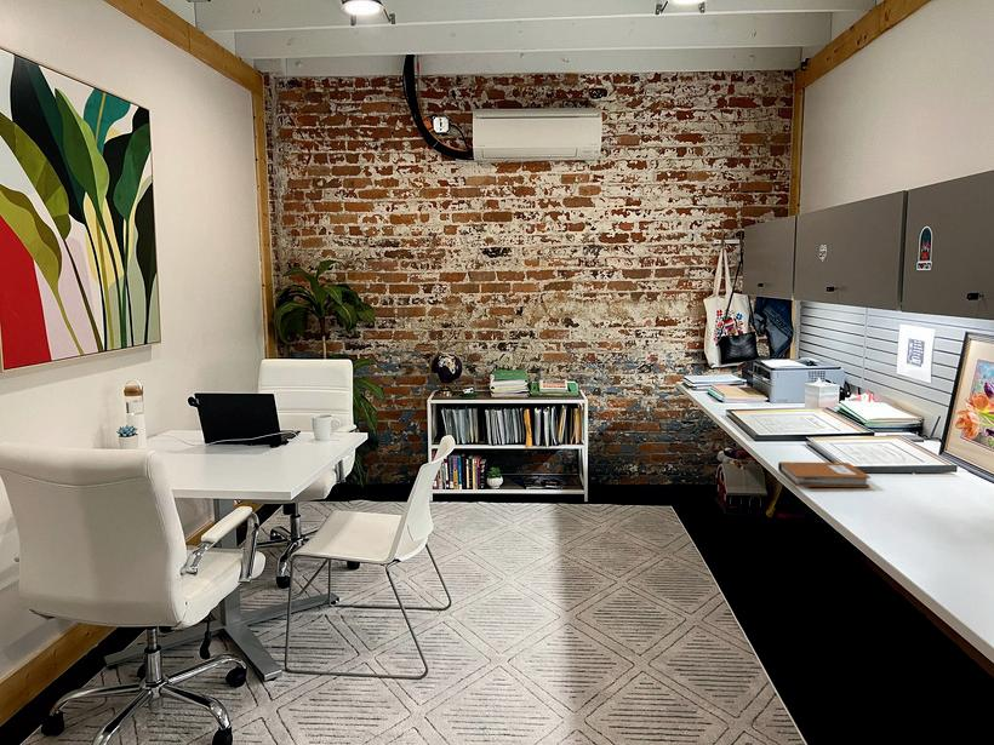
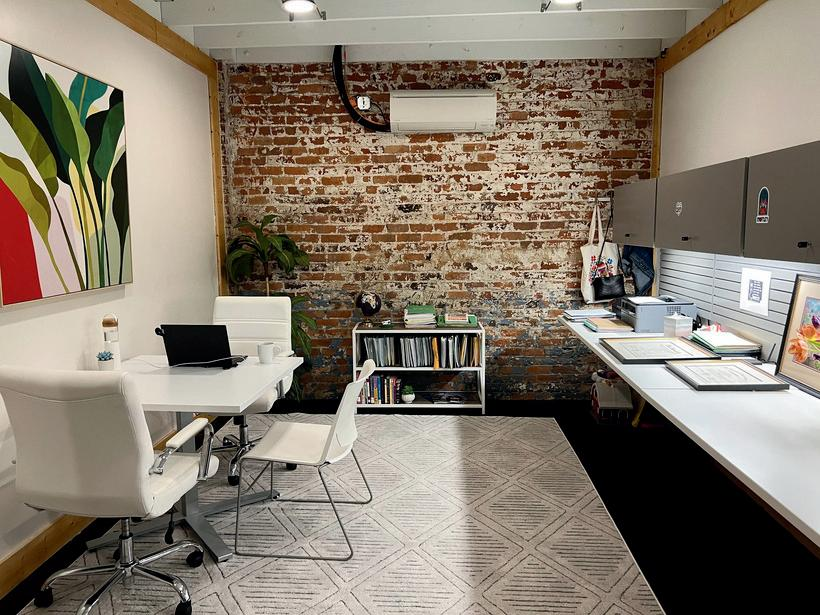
- notebook (823, 472)
